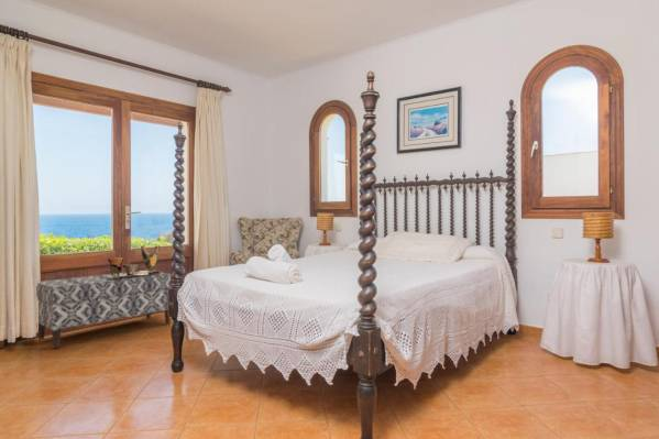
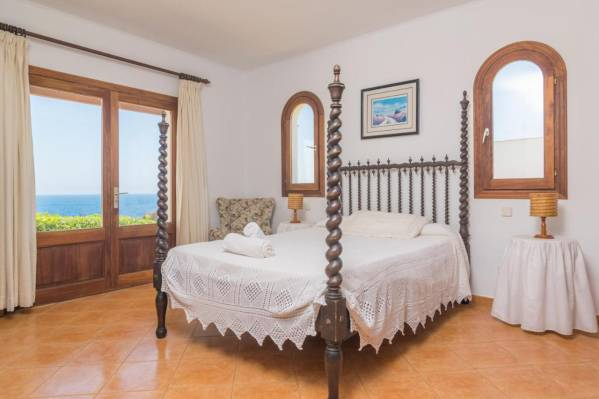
- bench (108, 304)
- pottery (135, 264)
